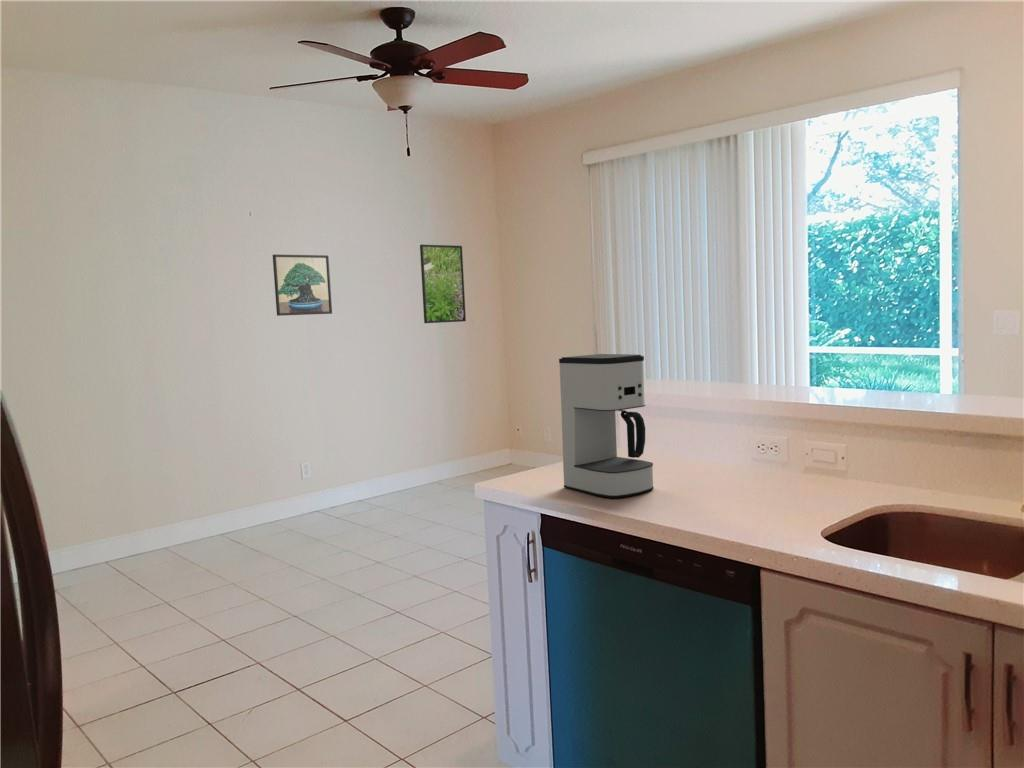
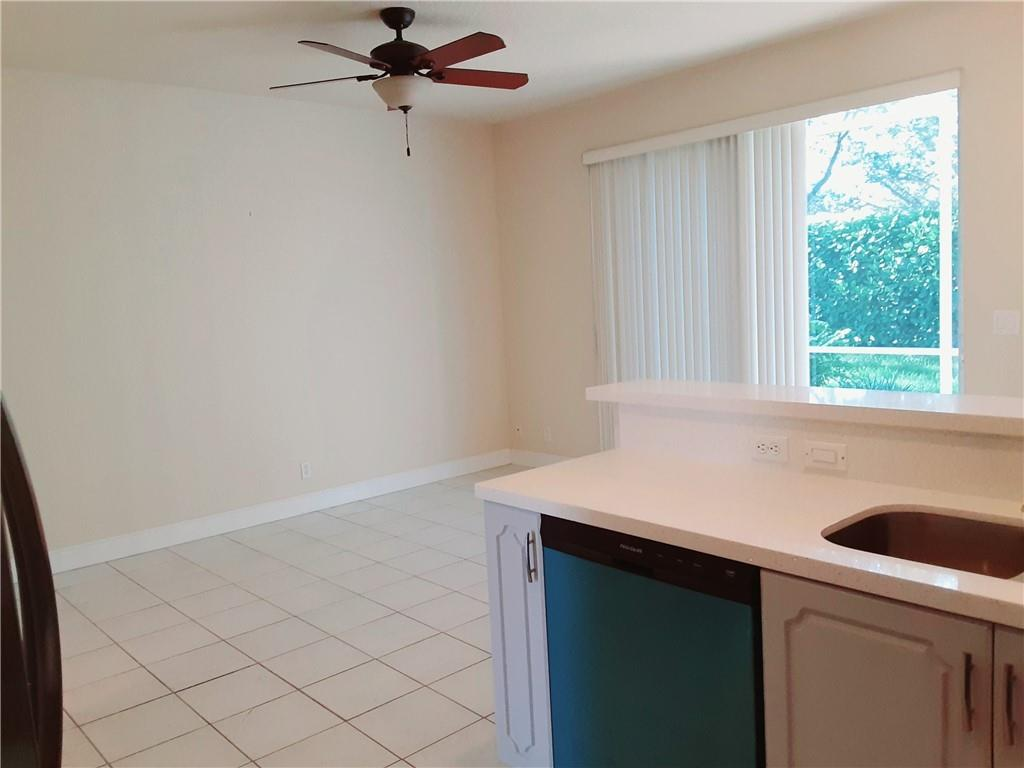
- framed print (443, 283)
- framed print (303, 284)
- coffee maker (613, 421)
